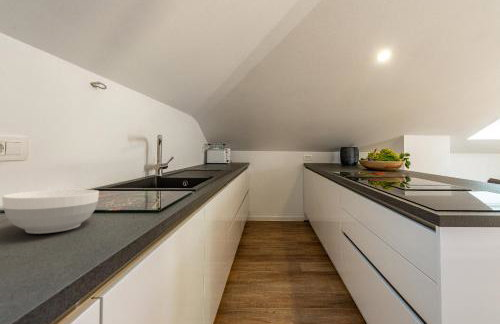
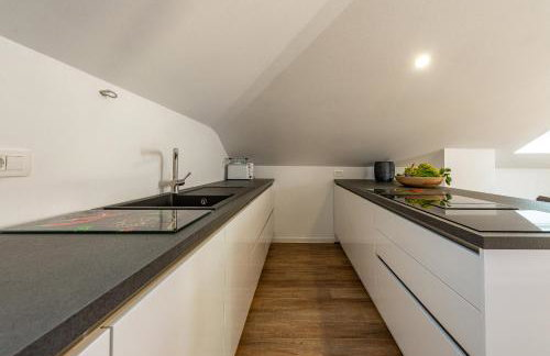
- bowl (54, 210)
